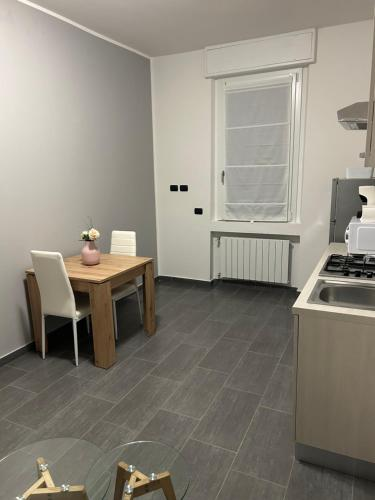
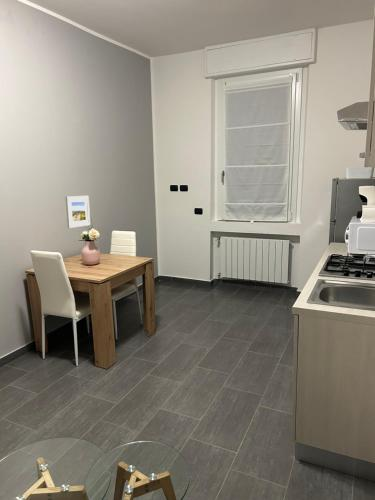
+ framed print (78, 211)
